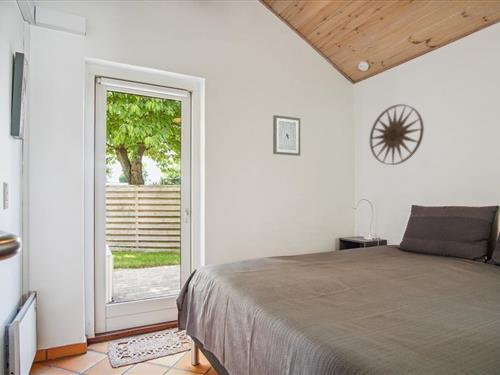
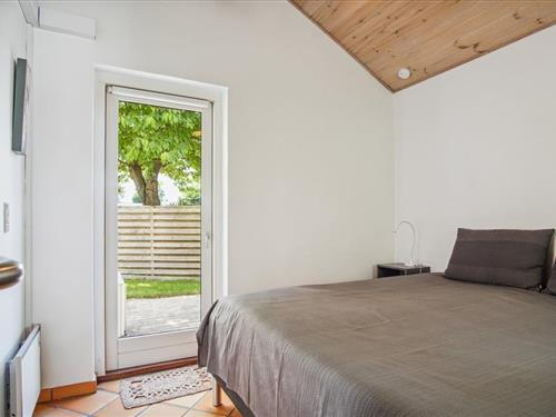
- wall art (287, 135)
- wall art (394, 134)
